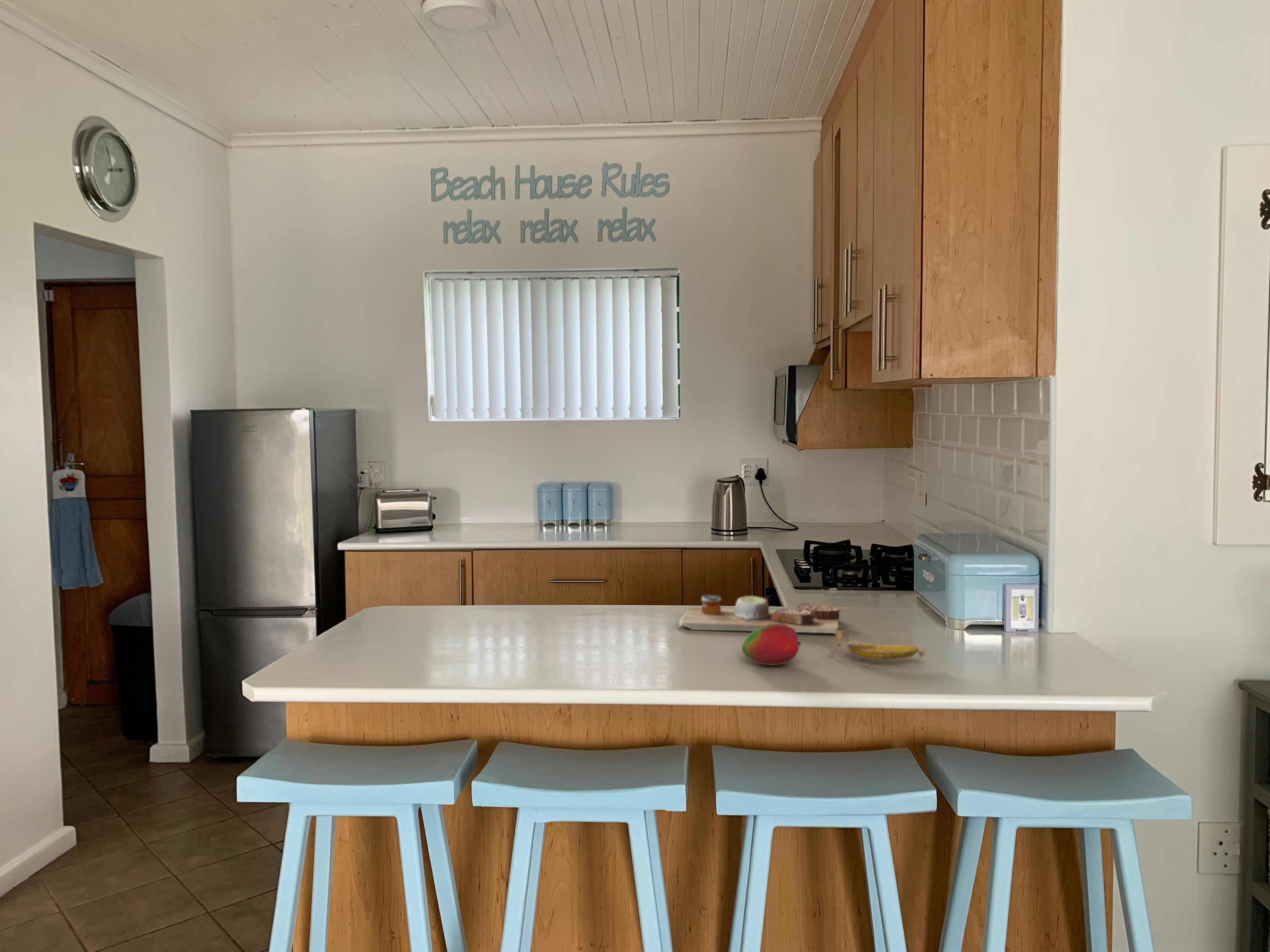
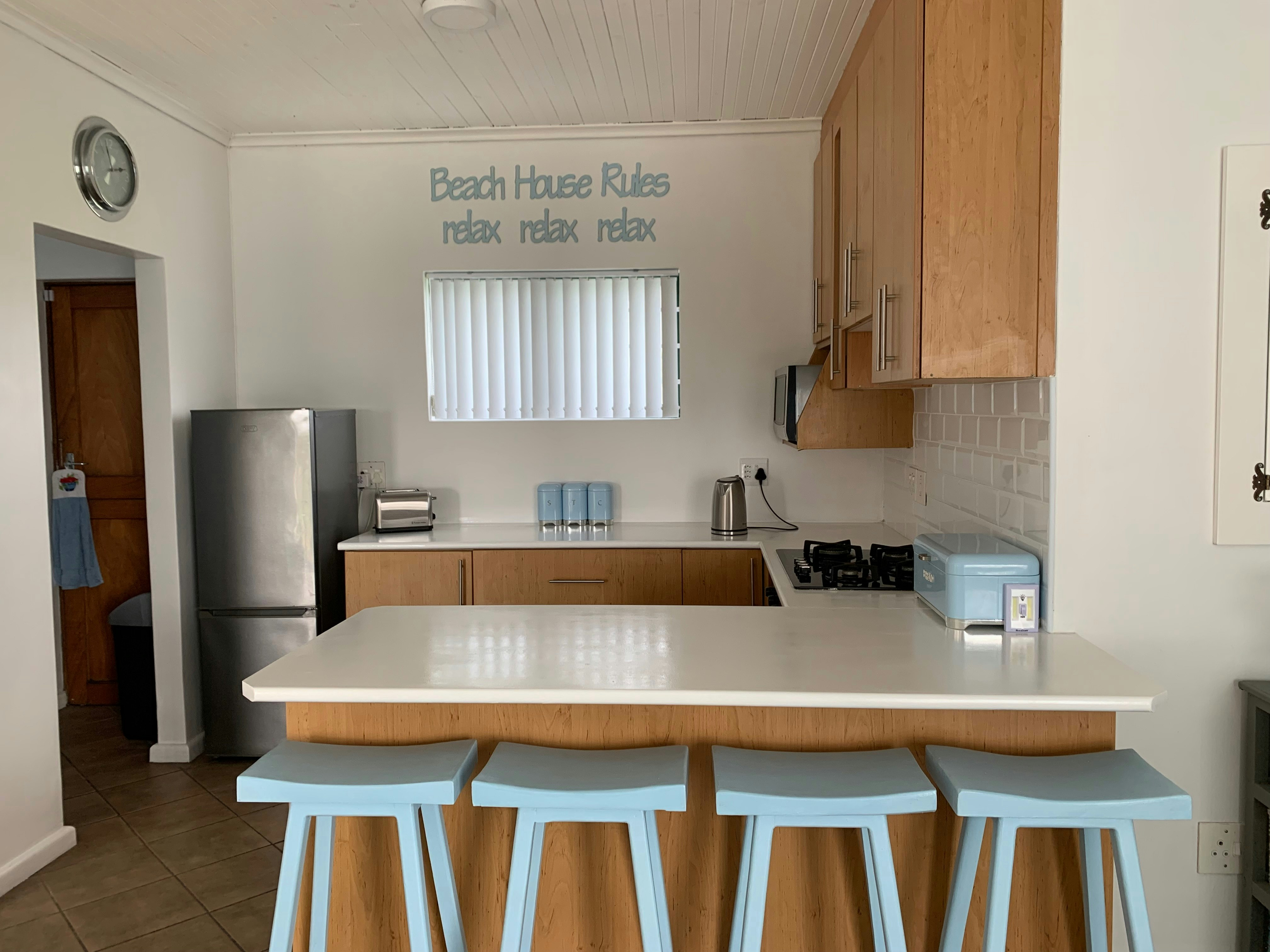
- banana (878, 648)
- fruit (771, 644)
- cutting board (760, 611)
